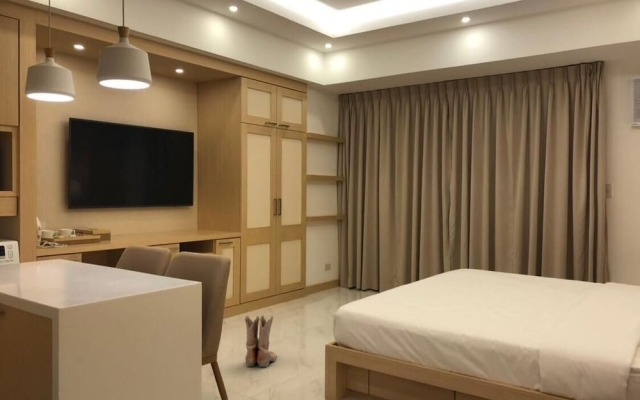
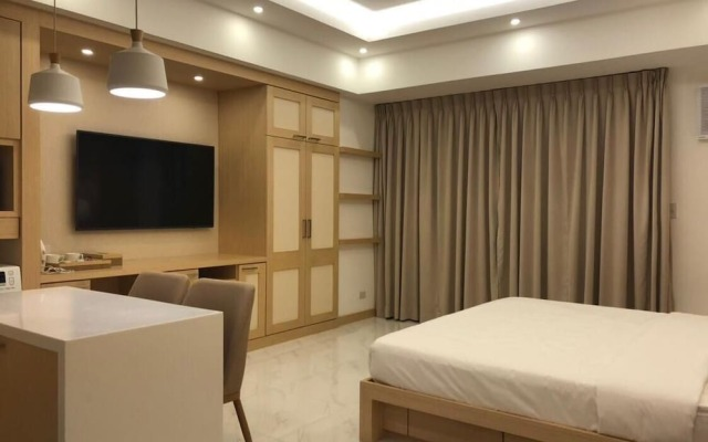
- boots (260, 337)
